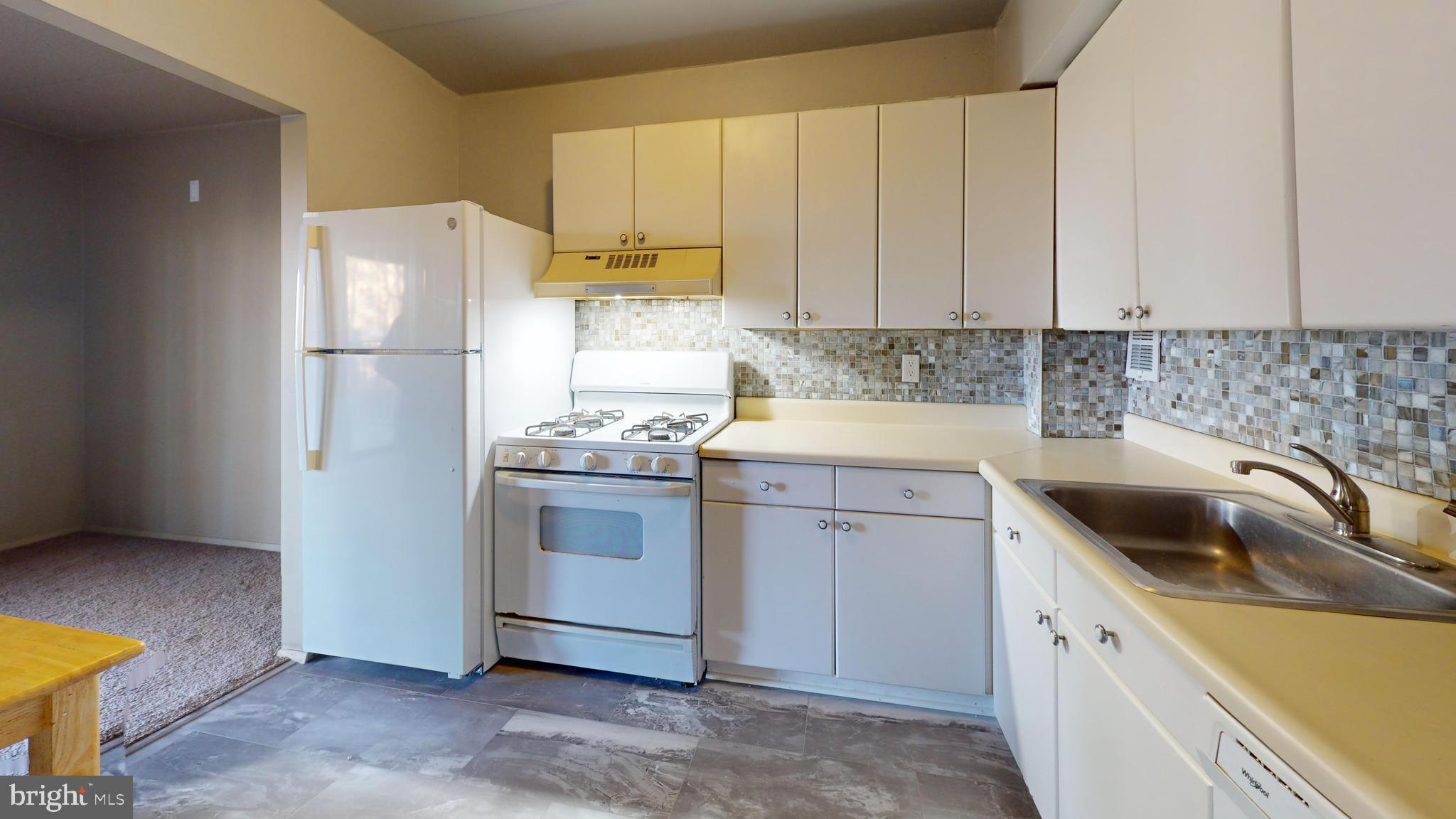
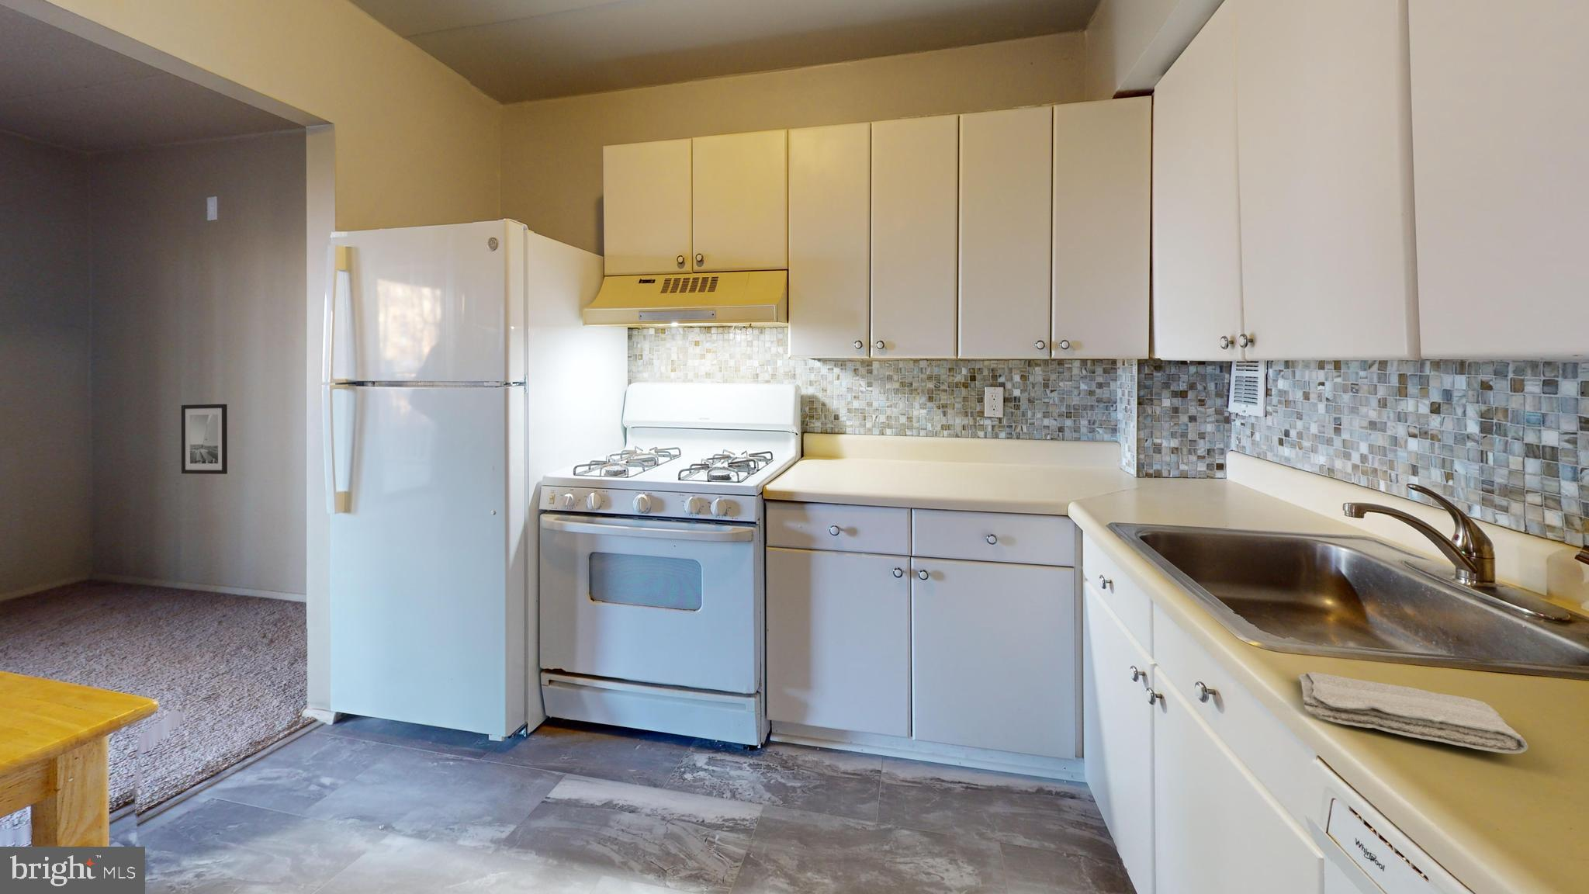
+ washcloth (1397, 707)
+ wall art (204, 439)
